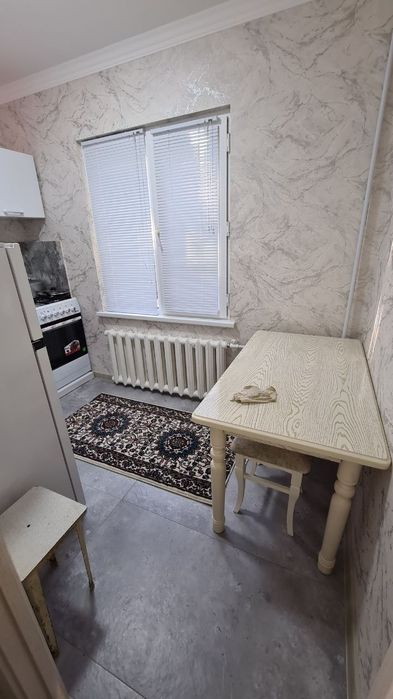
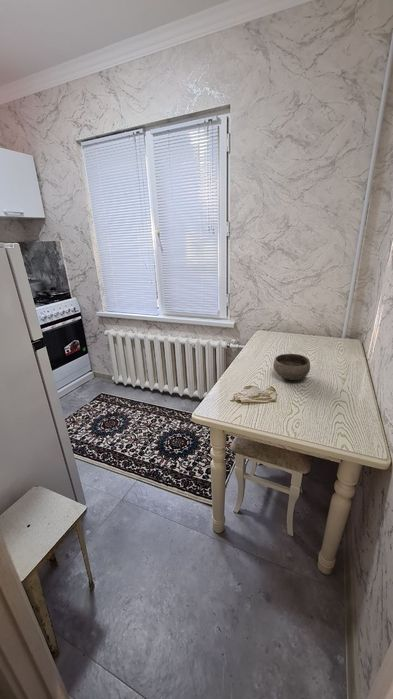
+ bowl (291, 368)
